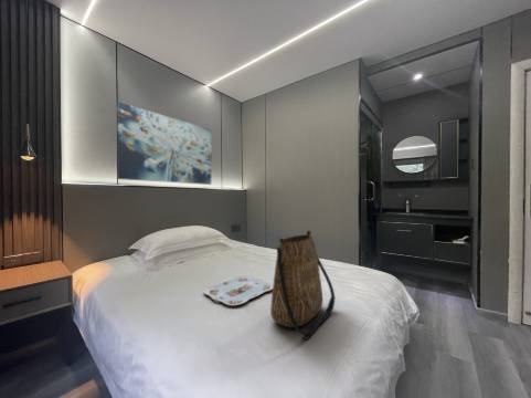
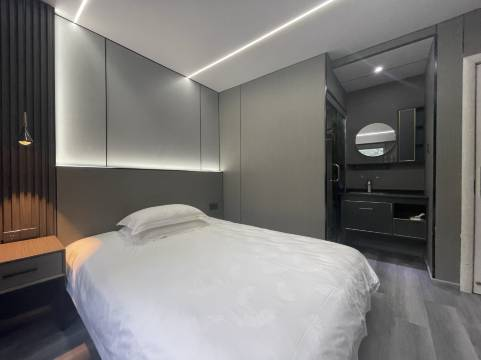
- tote bag (300, 275)
- serving tray (240, 289)
- wall art (171, 150)
